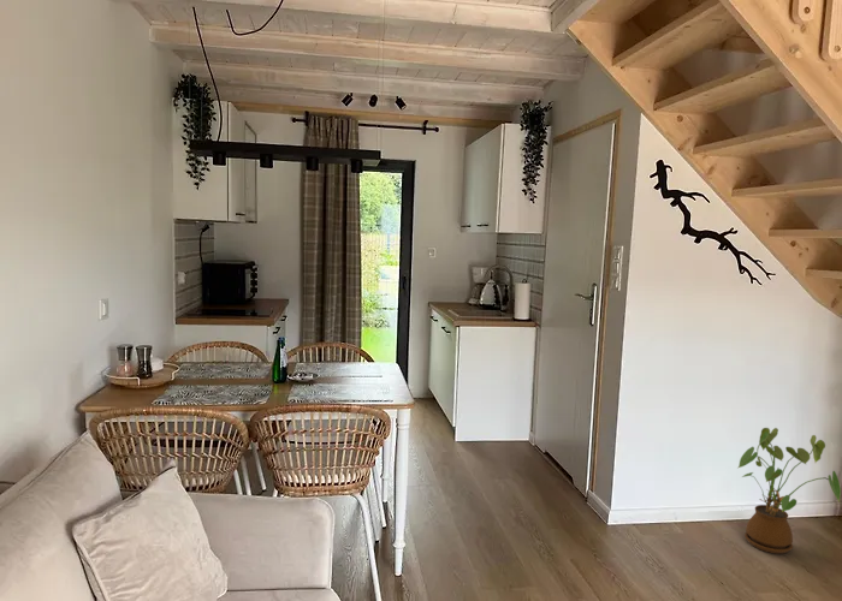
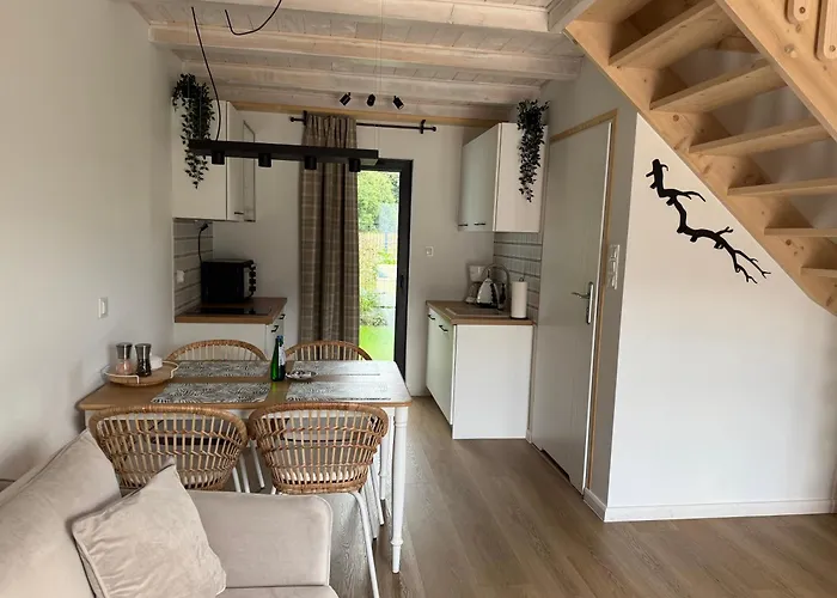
- house plant (785, 495)
